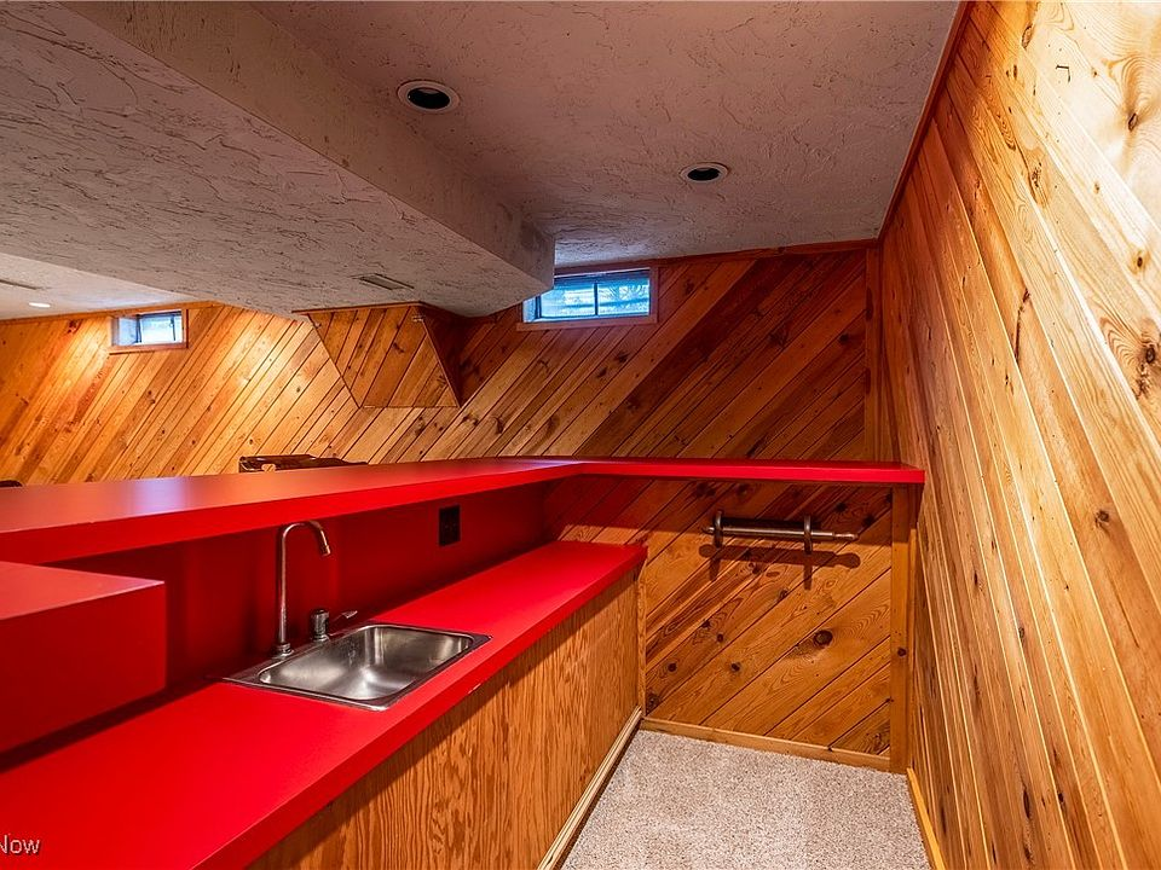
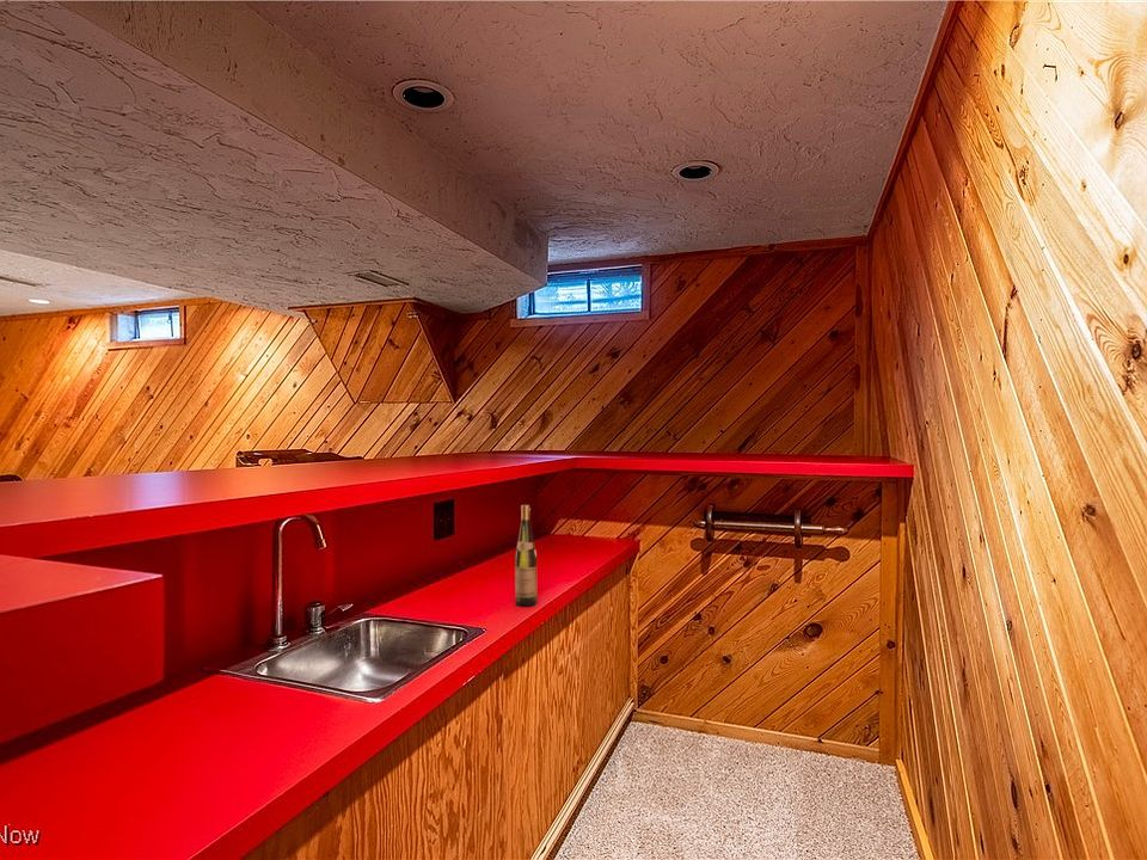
+ wine bottle (526, 554)
